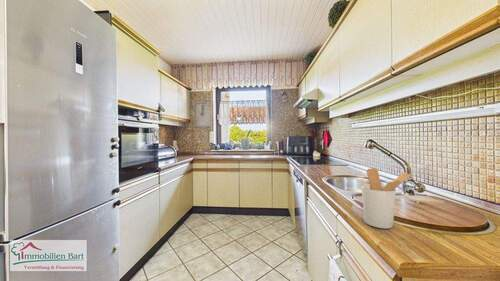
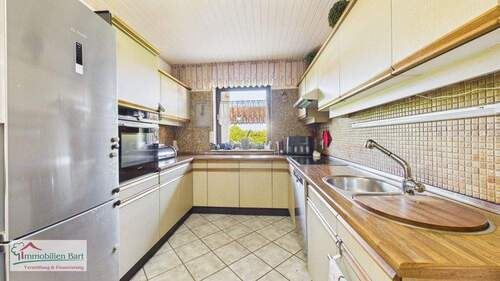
- utensil holder (386, 197)
